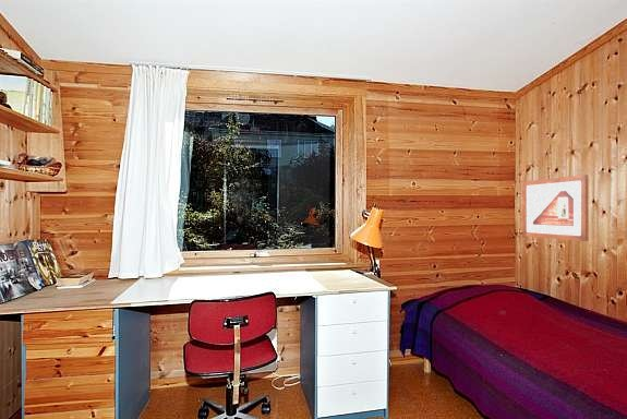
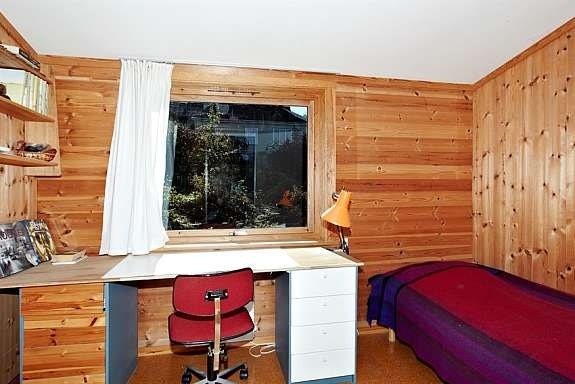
- picture frame (552, 208)
